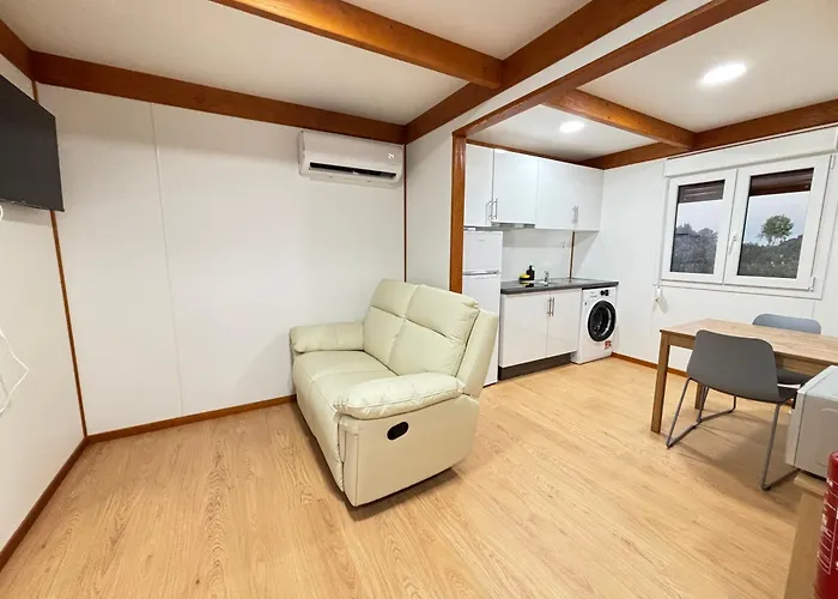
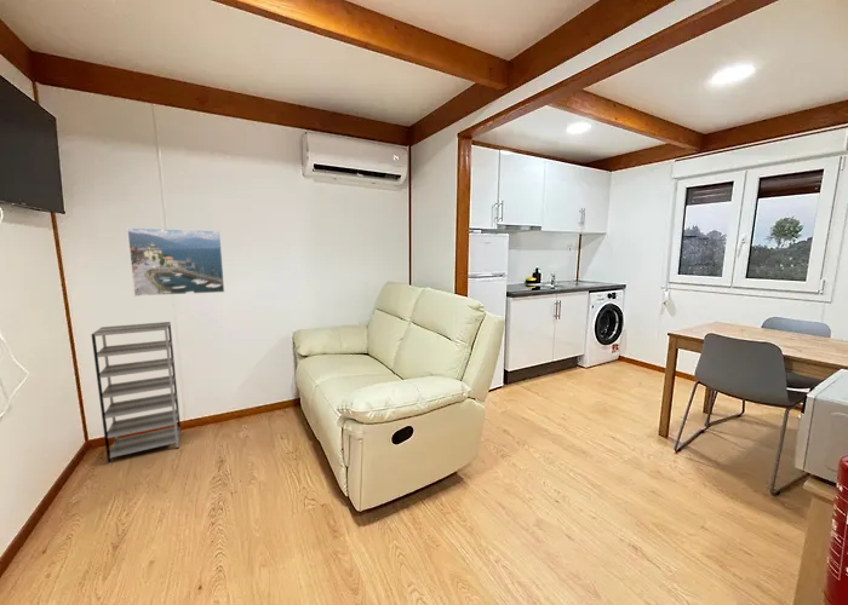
+ shelving unit (141, 388)
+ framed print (178, 261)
